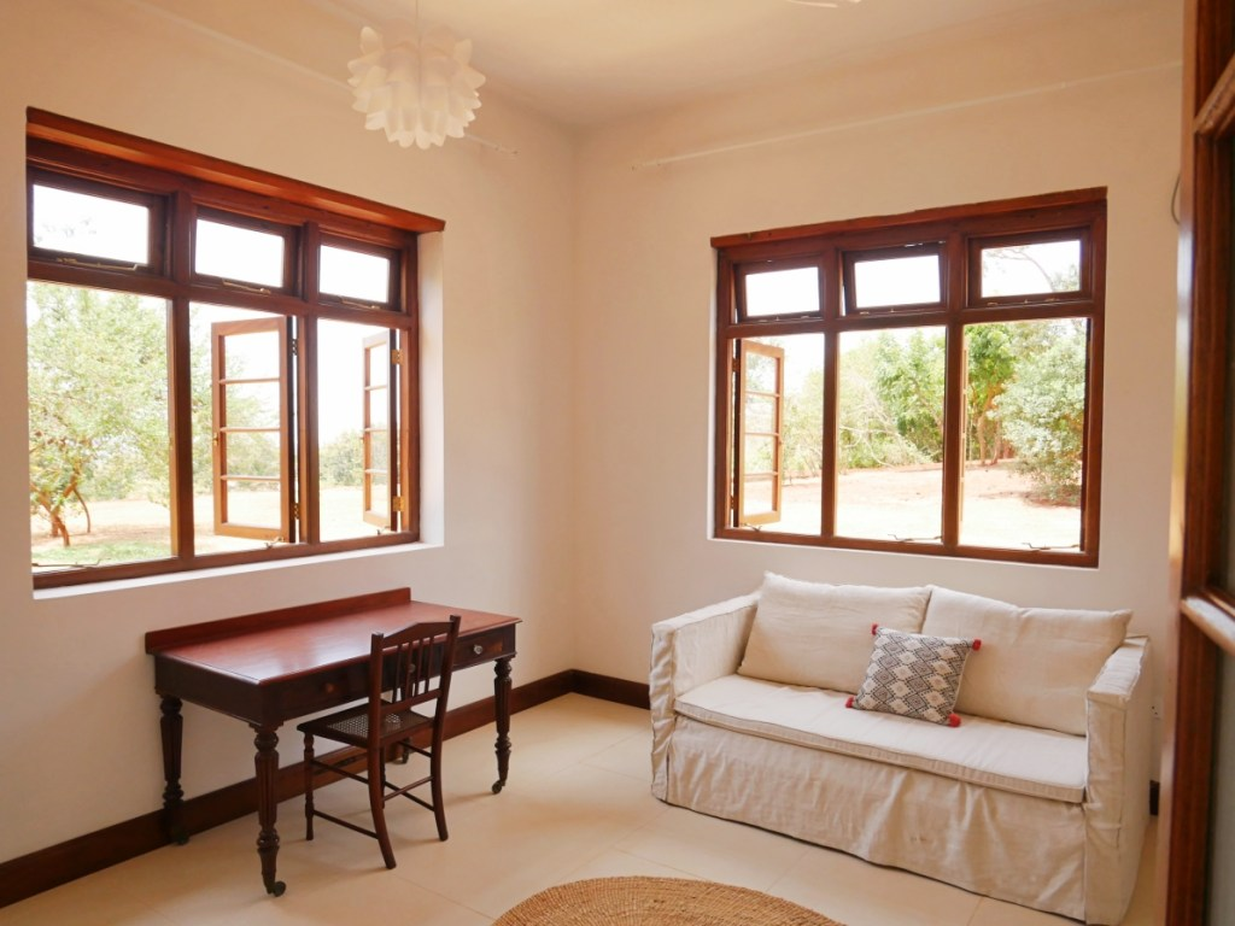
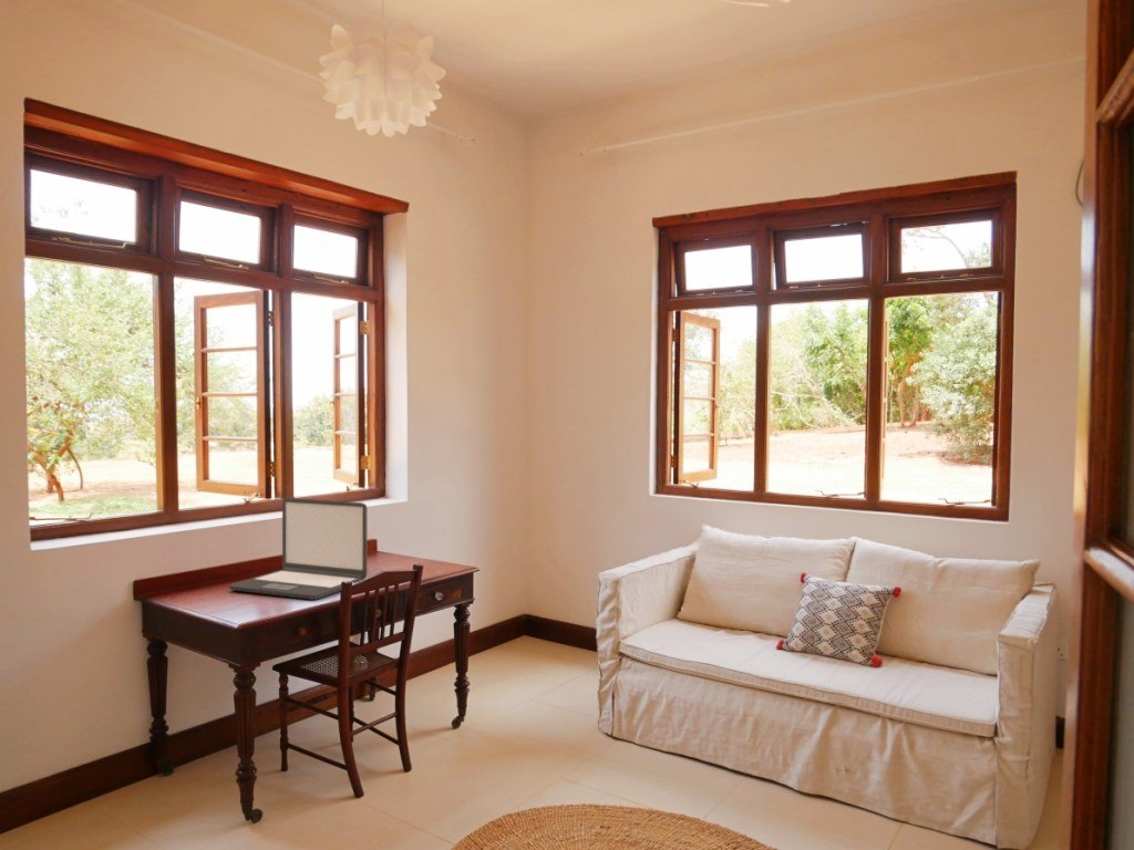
+ laptop (299, 546)
